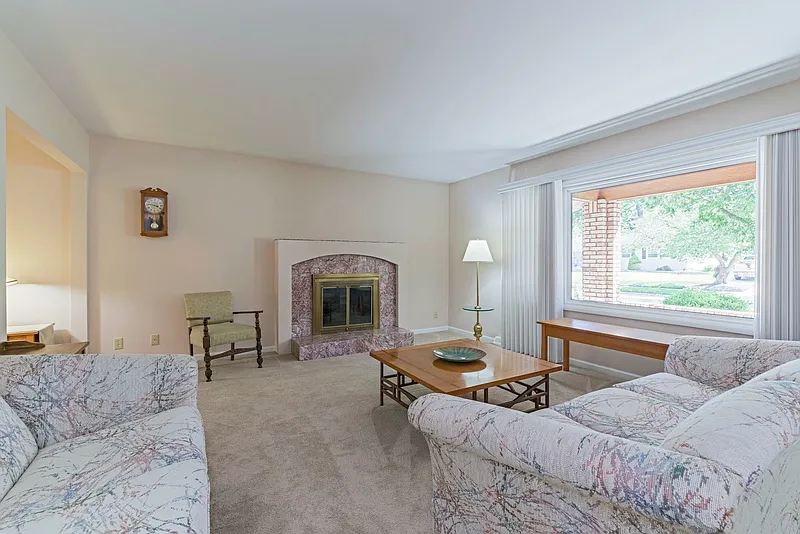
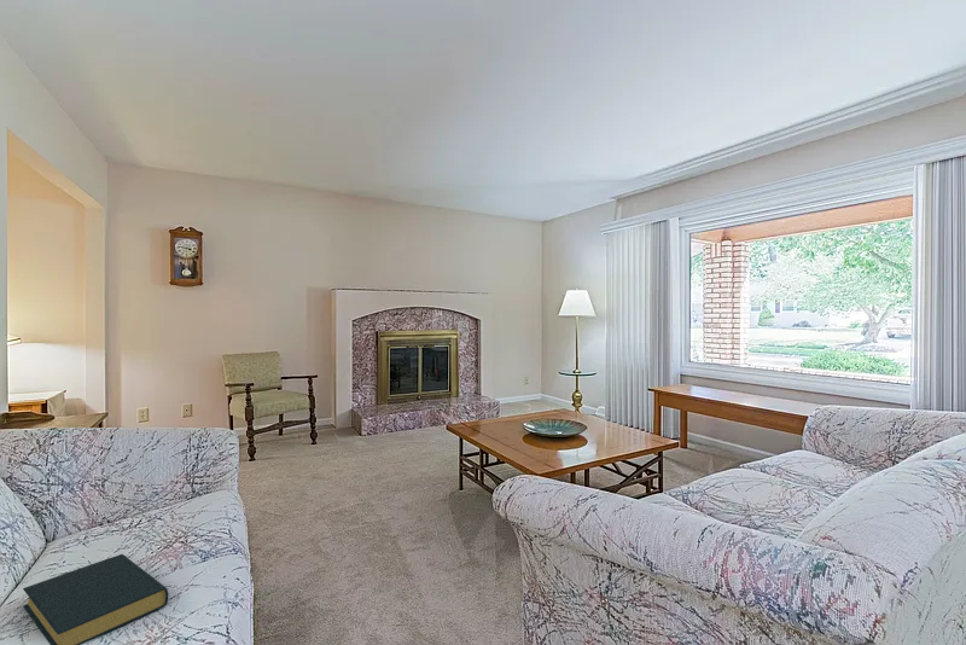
+ hardback book (95, 595)
